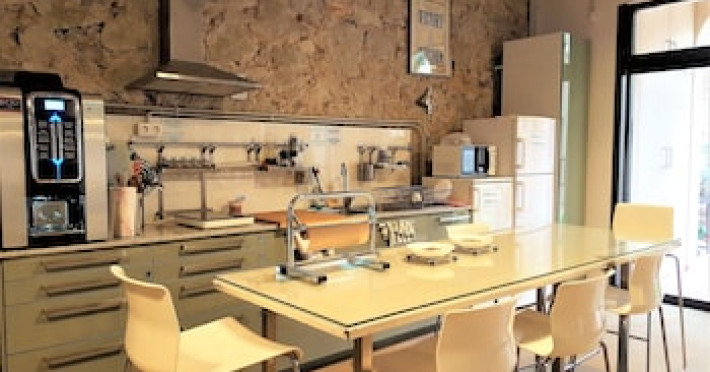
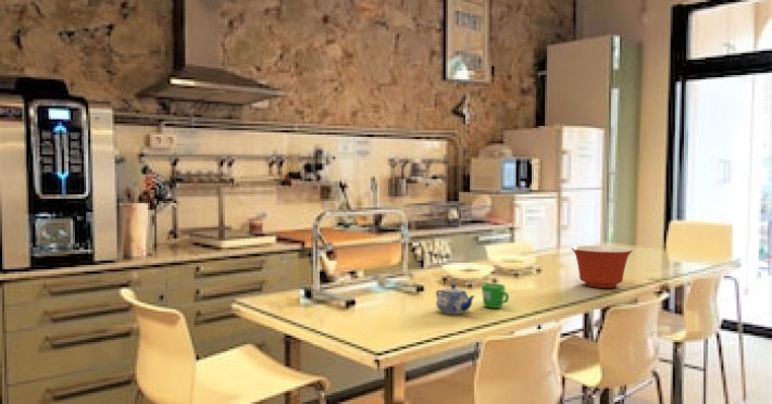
+ mug (496, 296)
+ teapot (455, 299)
+ mixing bowl (600, 266)
